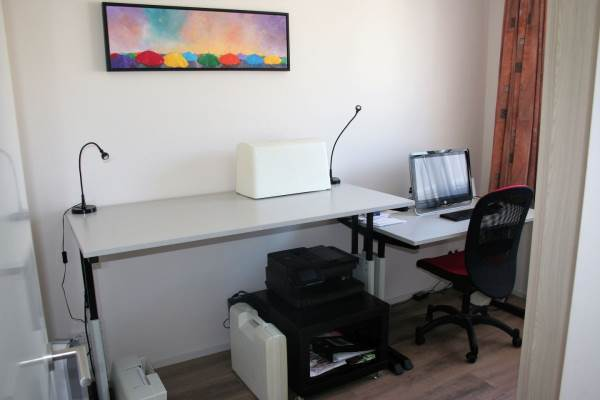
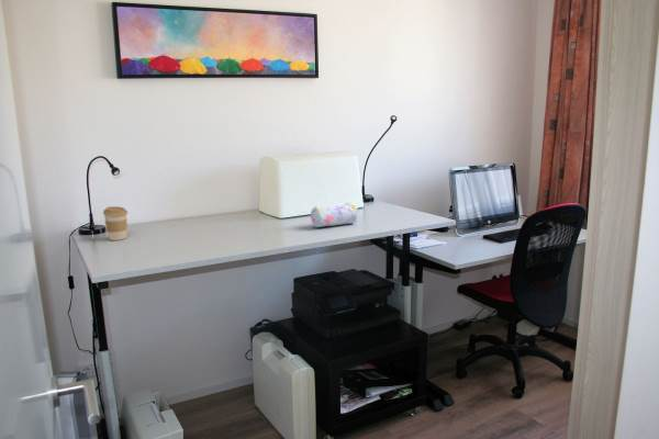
+ pencil case (334, 214)
+ coffee cup (116, 223)
